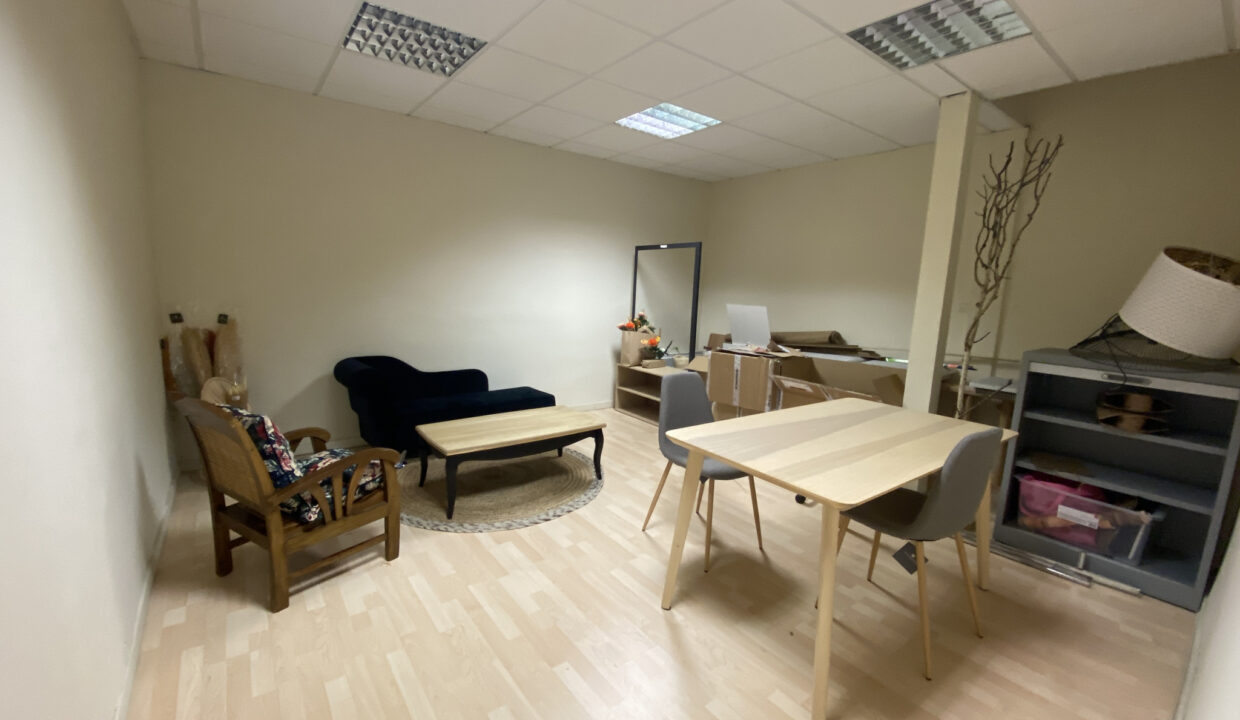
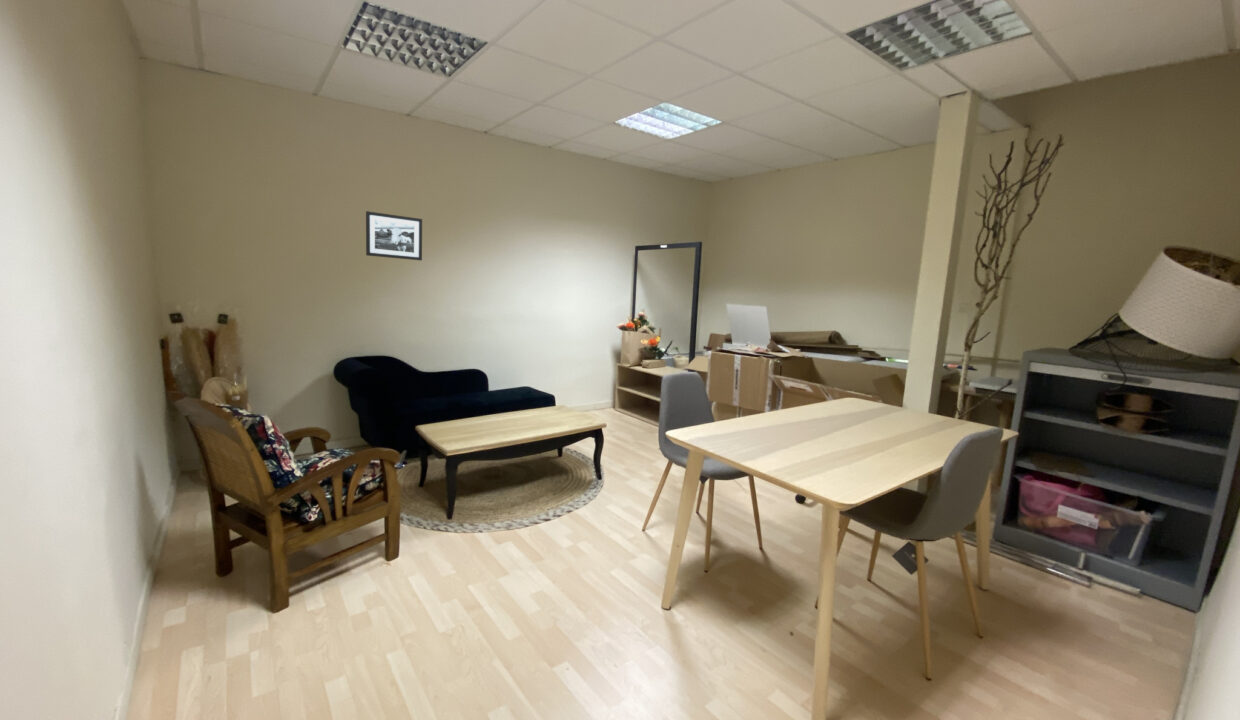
+ picture frame (394, 236)
